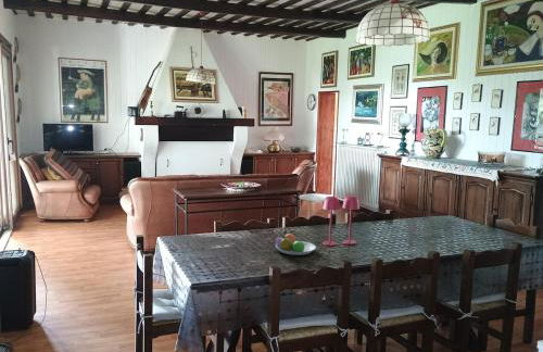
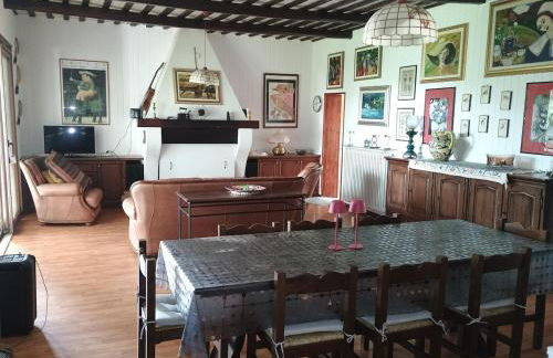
- fruit bowl (294, 242)
